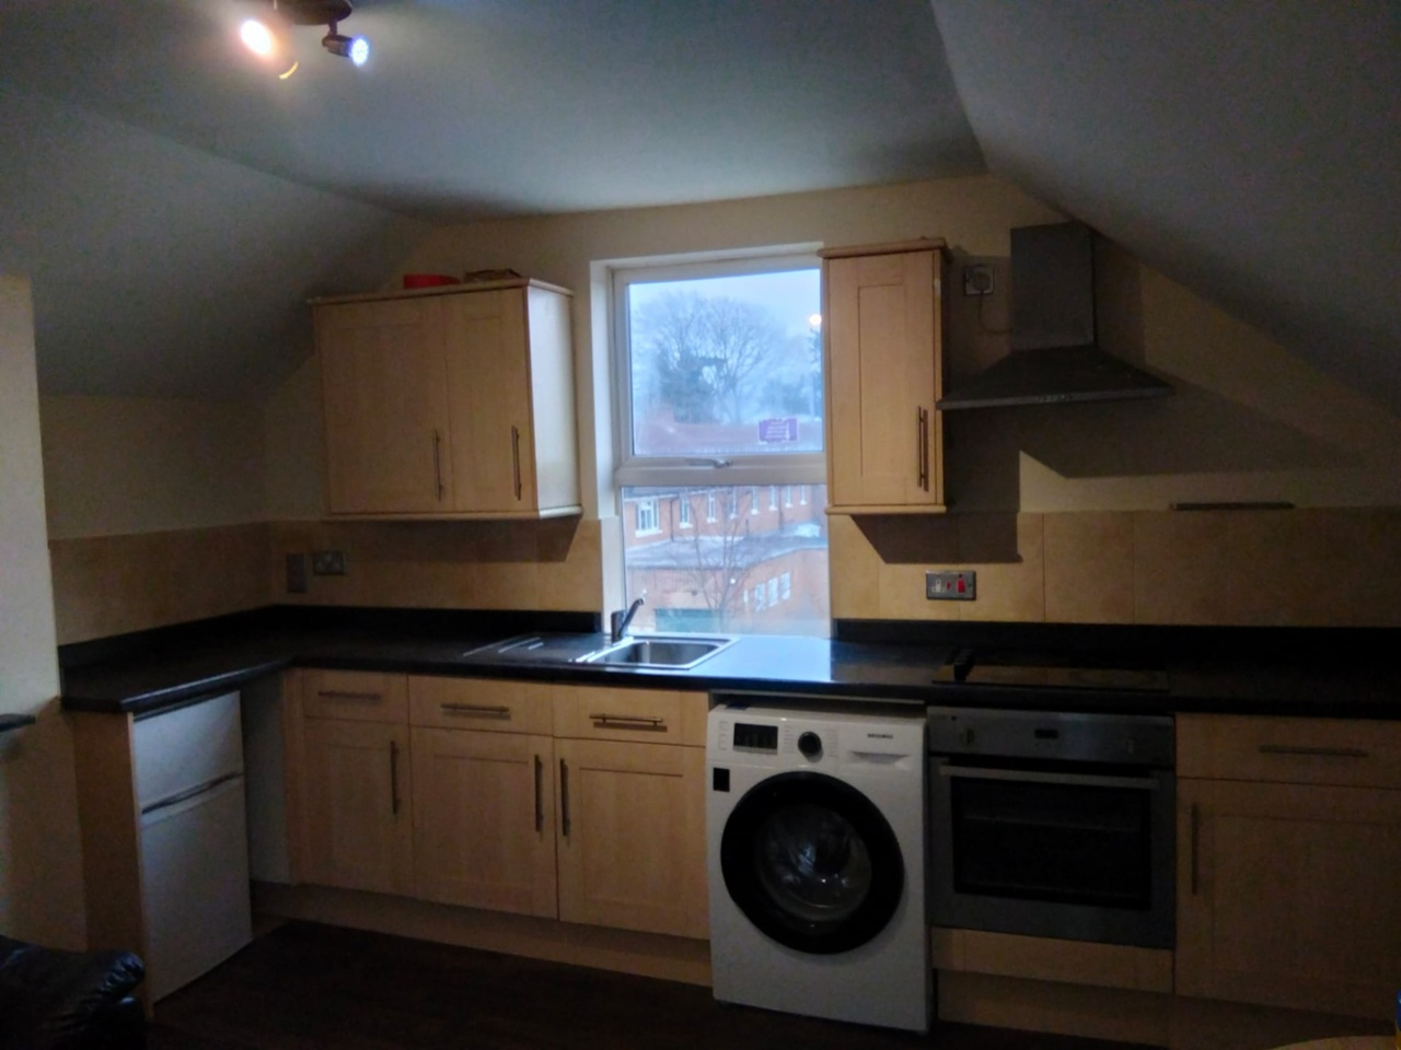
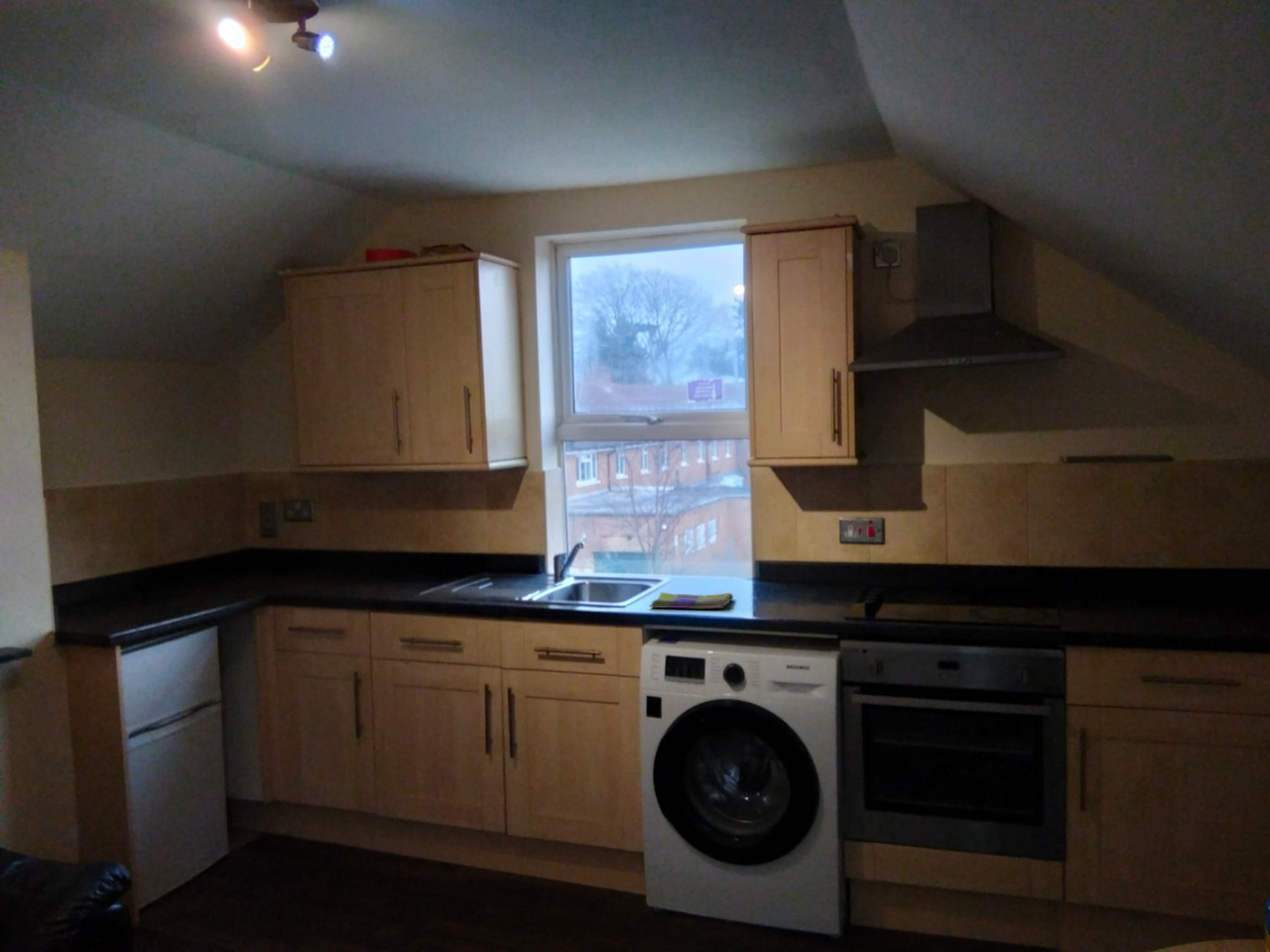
+ dish towel (693, 599)
